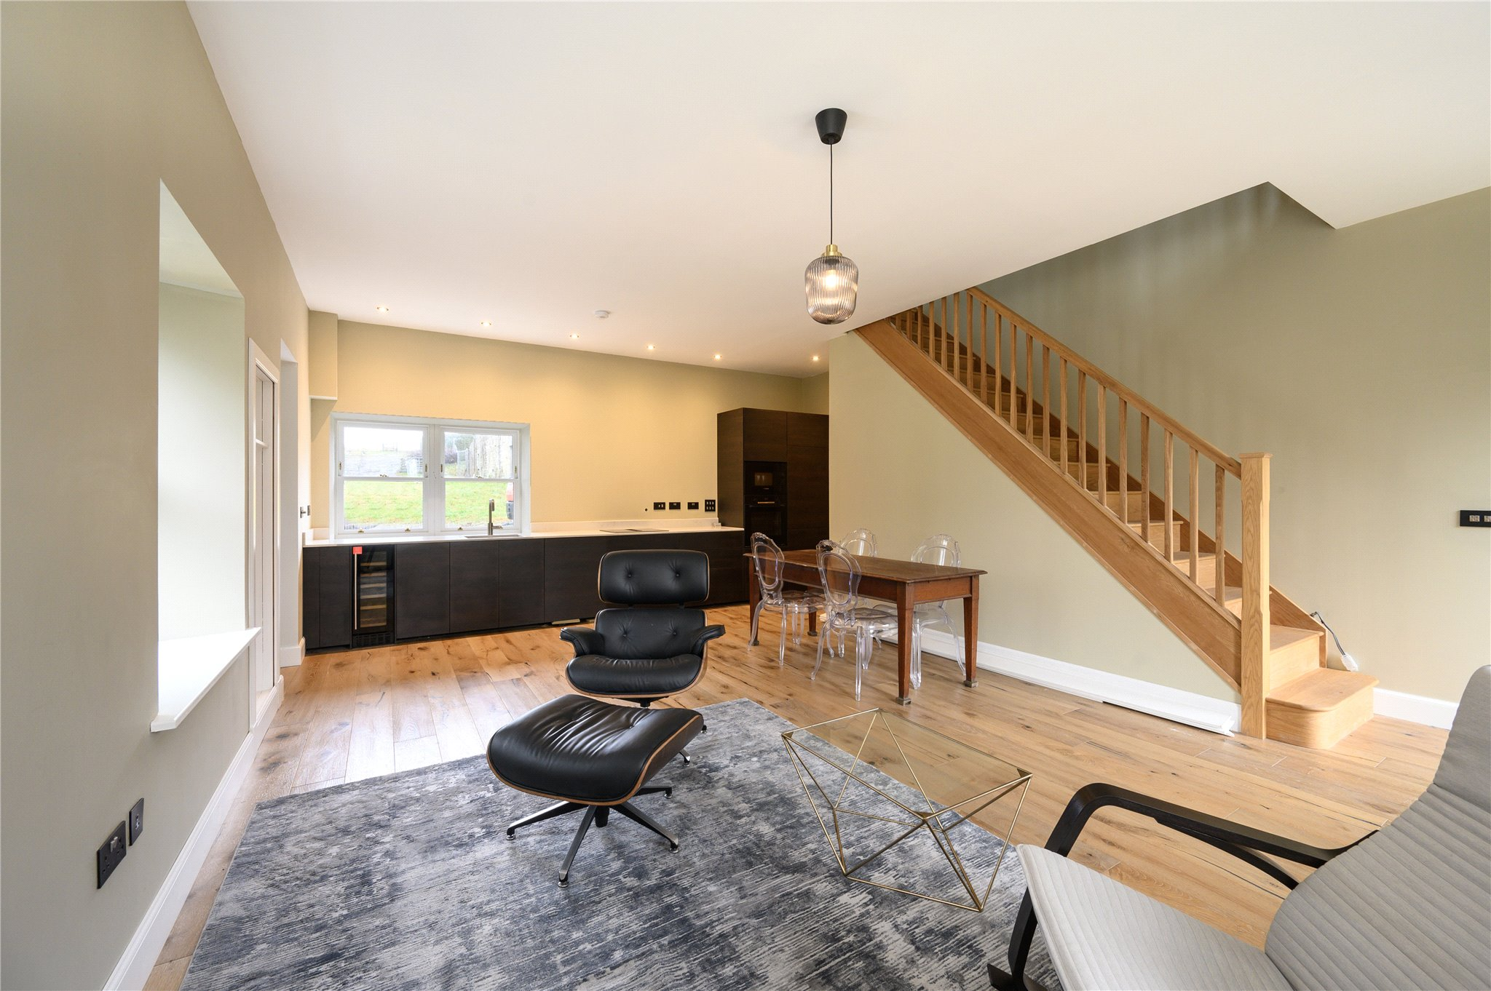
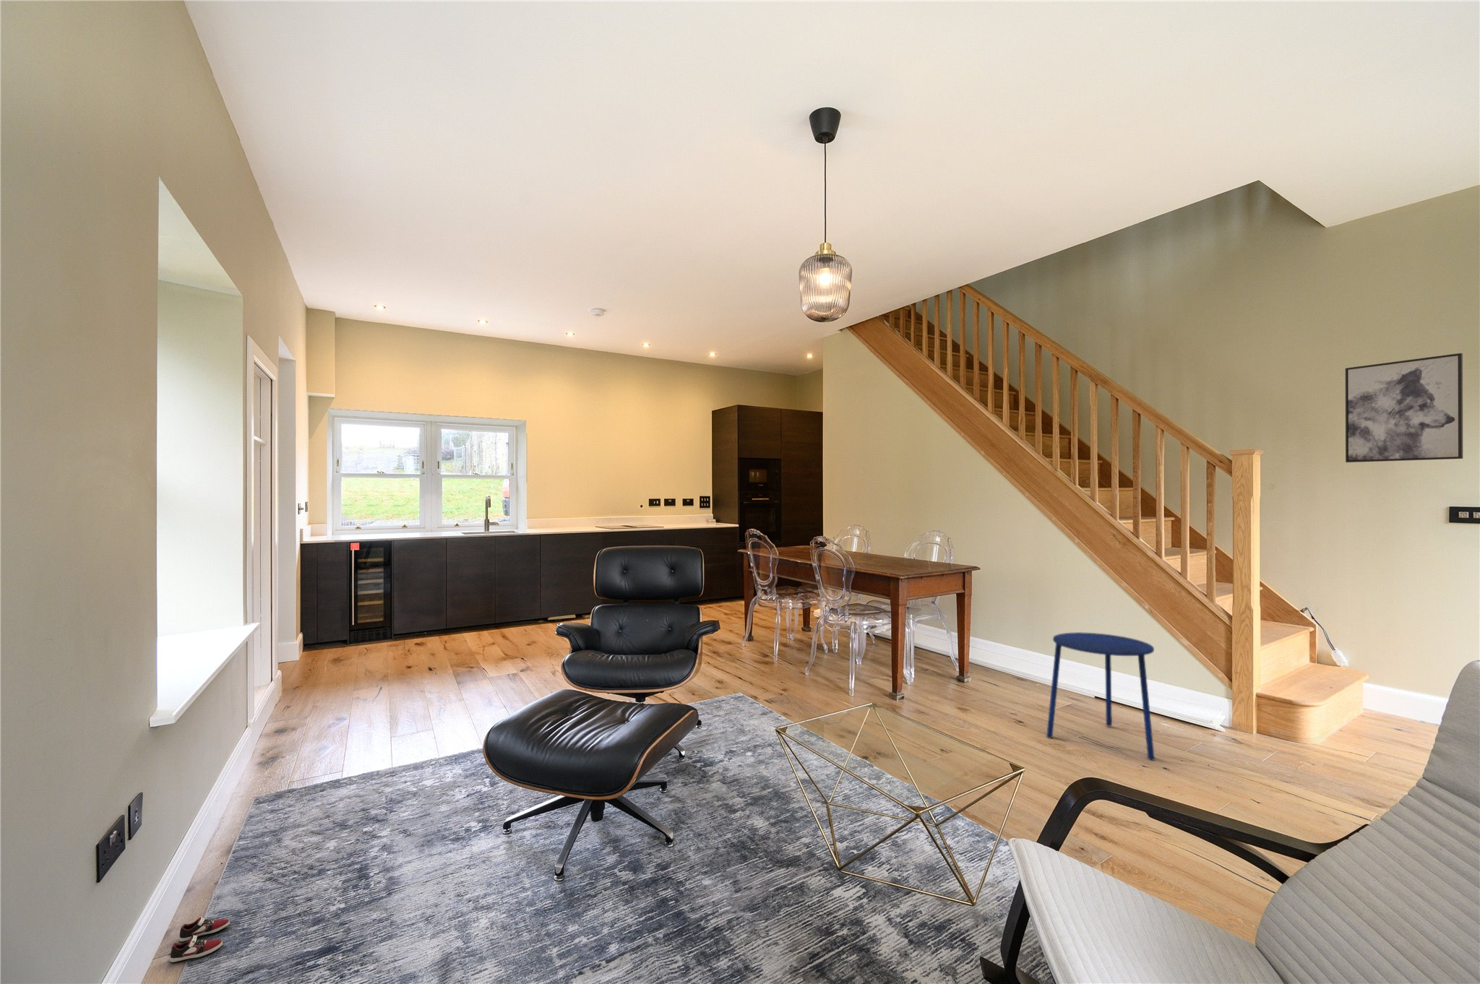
+ sneaker (201, 935)
+ wall art (1401, 411)
+ side table (1106, 690)
